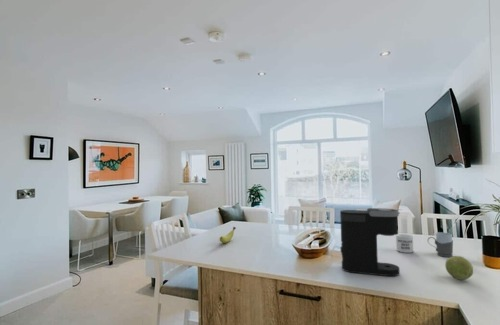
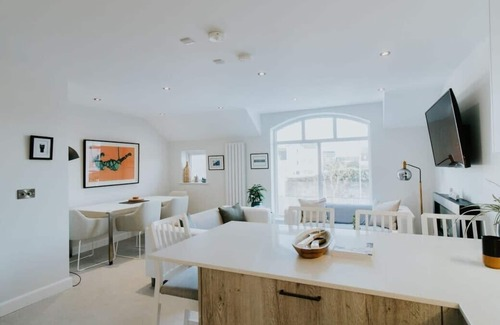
- mug (440, 244)
- coffee maker (369, 240)
- mug (404, 242)
- decorative ball (459, 267)
- fruit (227, 235)
